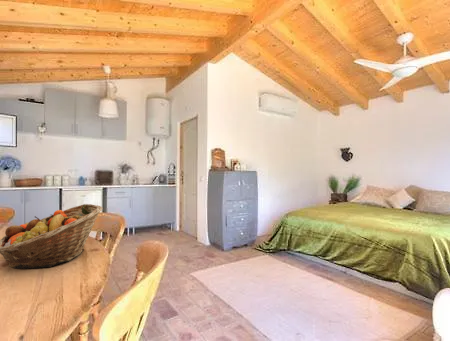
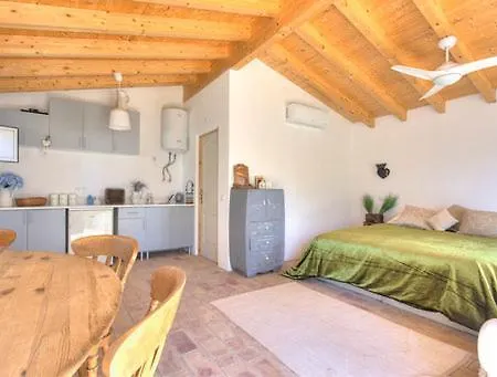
- fruit basket (53, 231)
